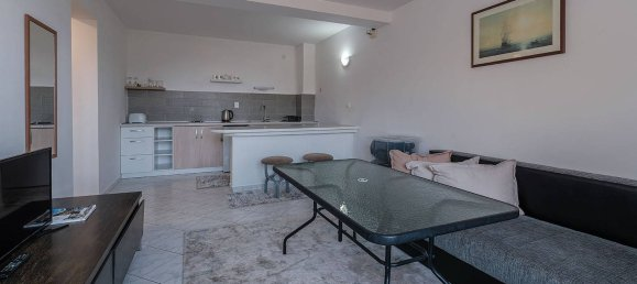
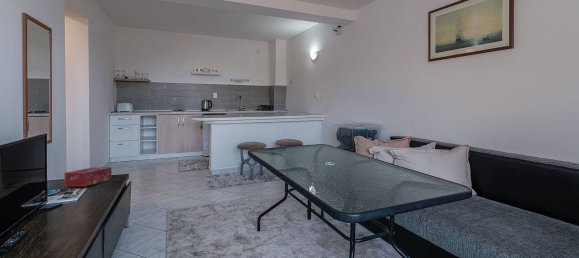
+ tissue box (89, 176)
